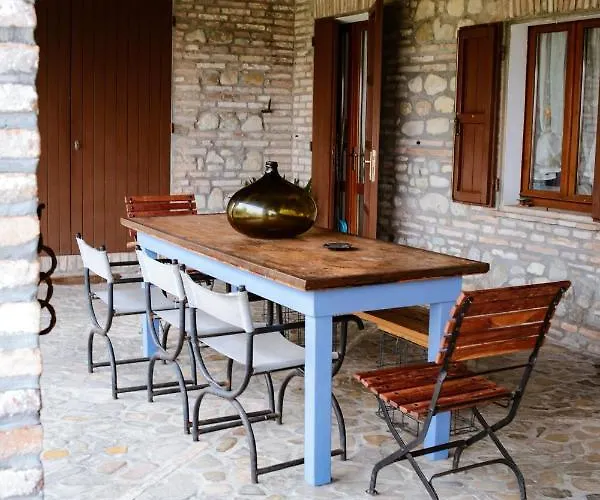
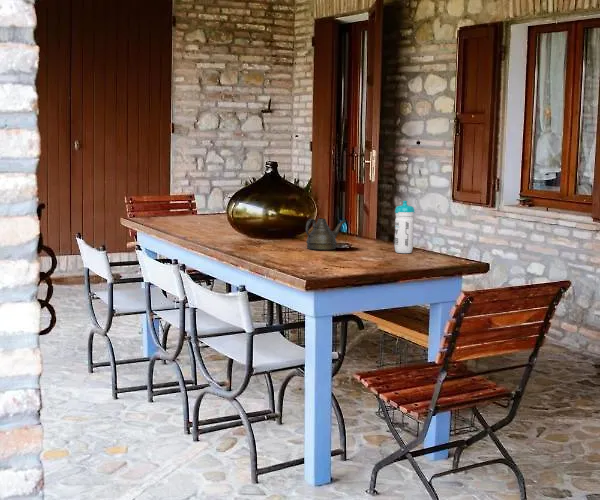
+ teapot (326, 233)
+ water bottle (404, 226)
